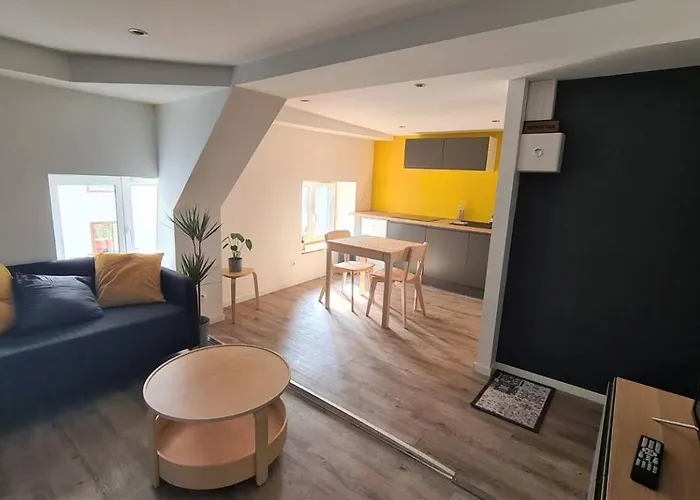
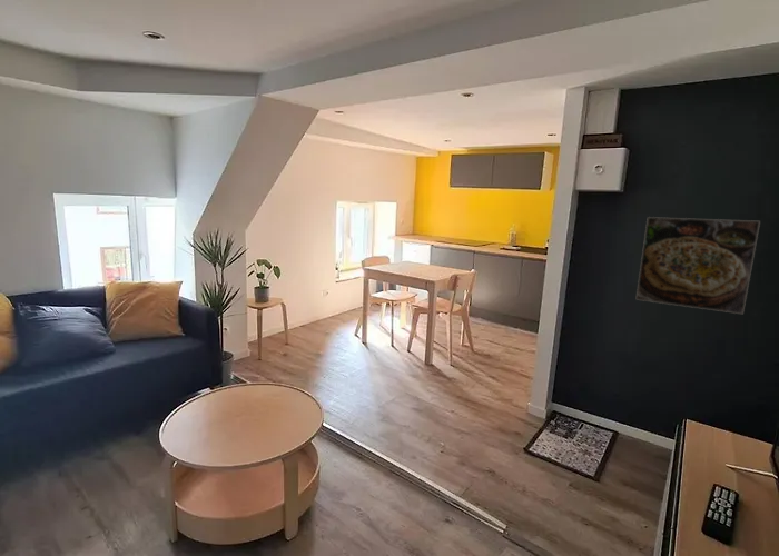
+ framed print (692, 262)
